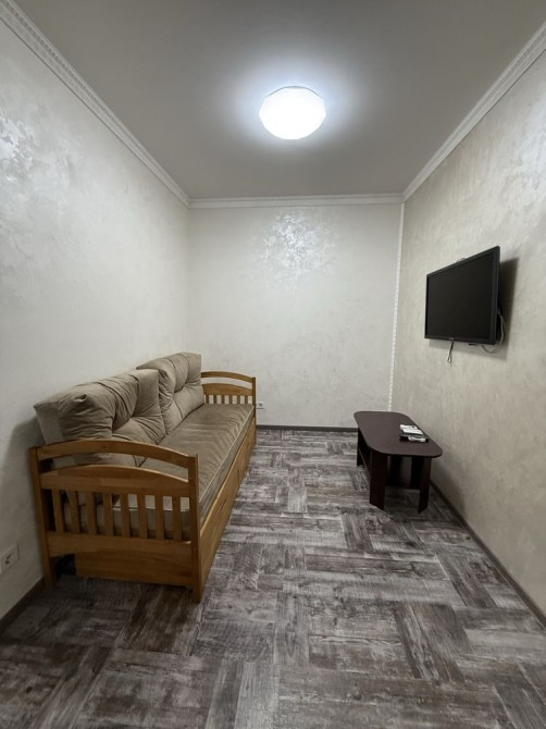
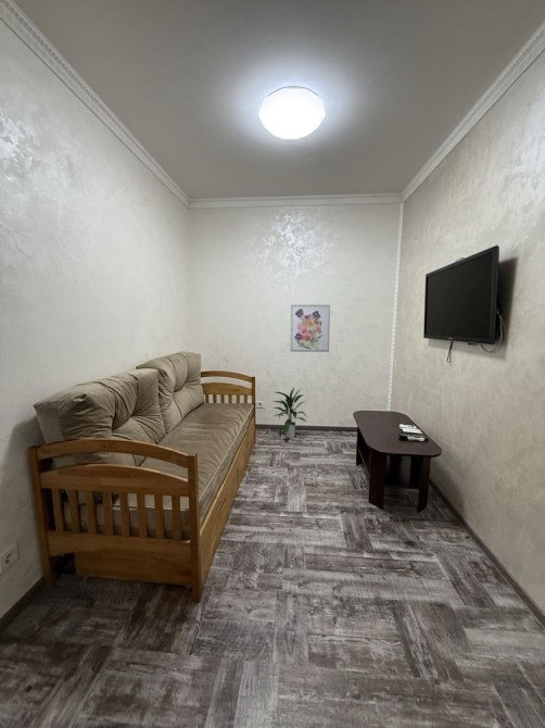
+ wall art (309, 328)
+ indoor plant (290, 412)
